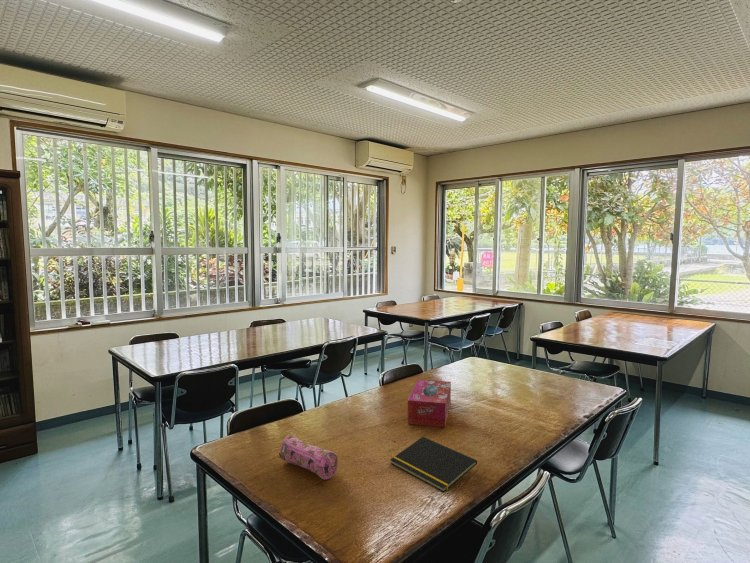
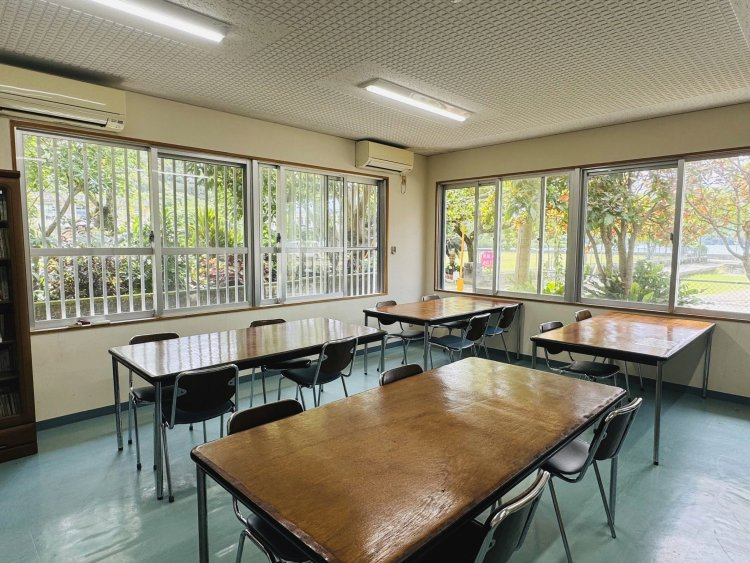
- pencil case (308, 456)
- notepad (432, 461)
- tissue box (430, 401)
